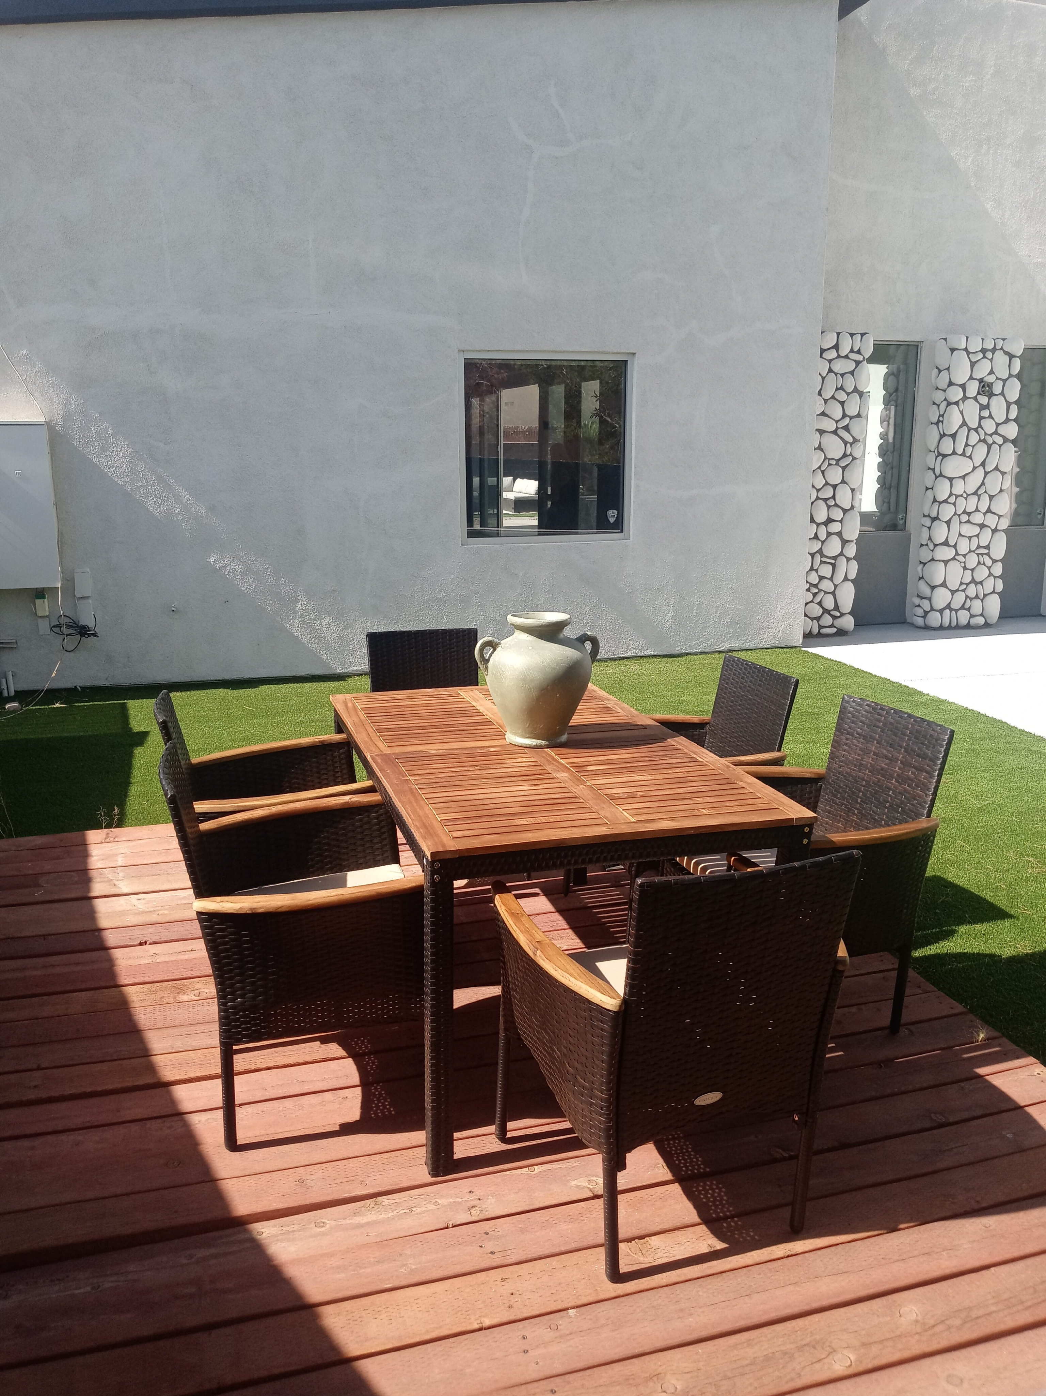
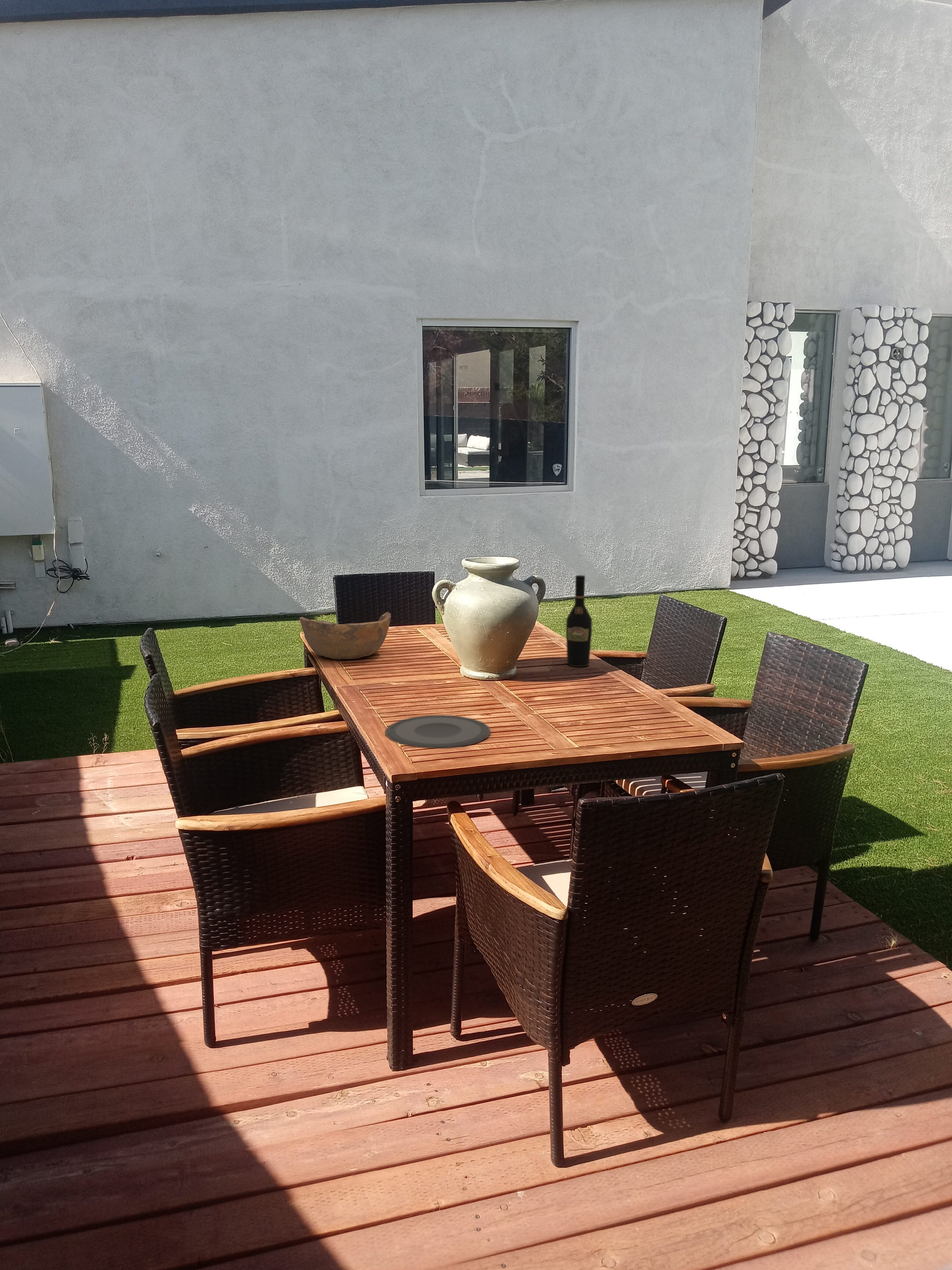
+ wine bottle (579, 620)
+ bowl (346, 634)
+ plate (438, 731)
